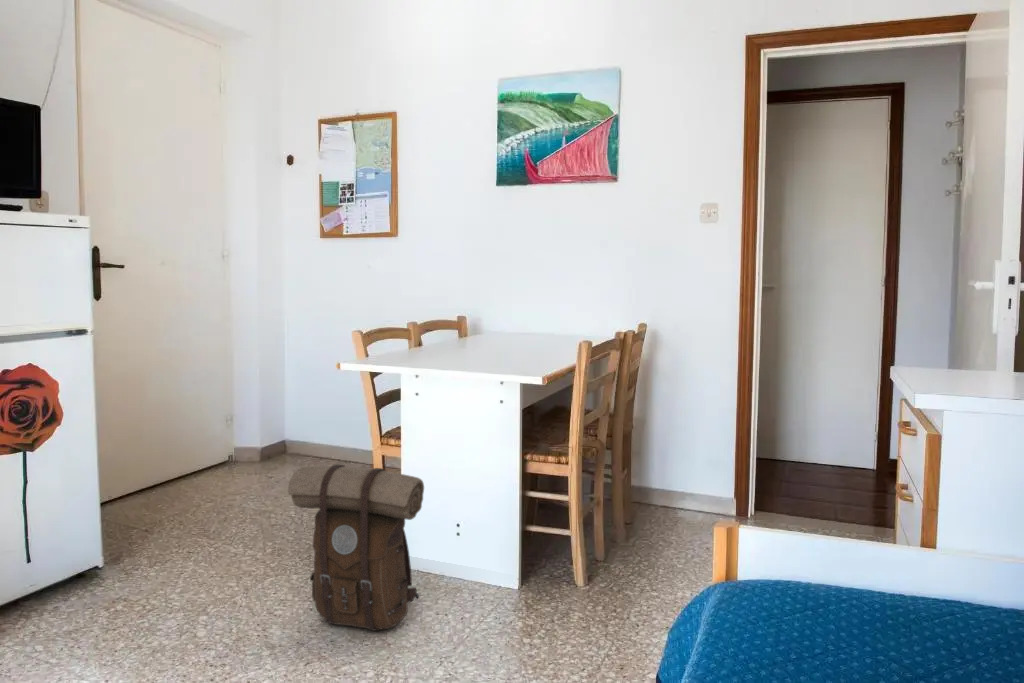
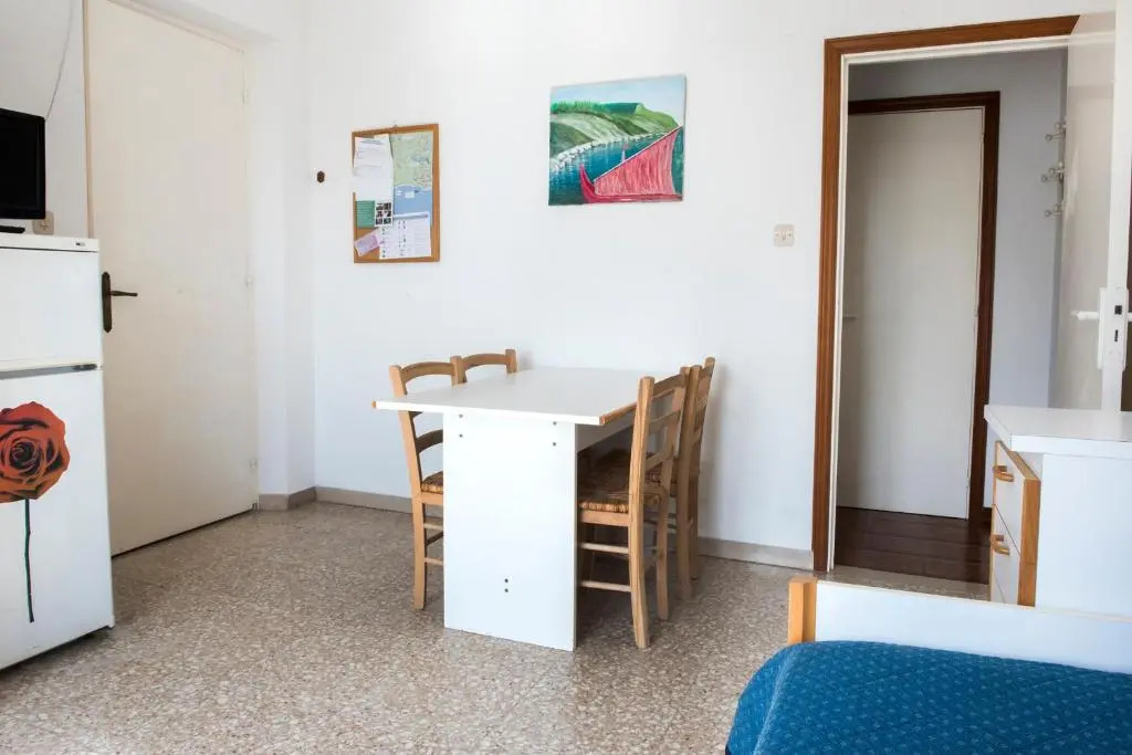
- backpack (368, 539)
